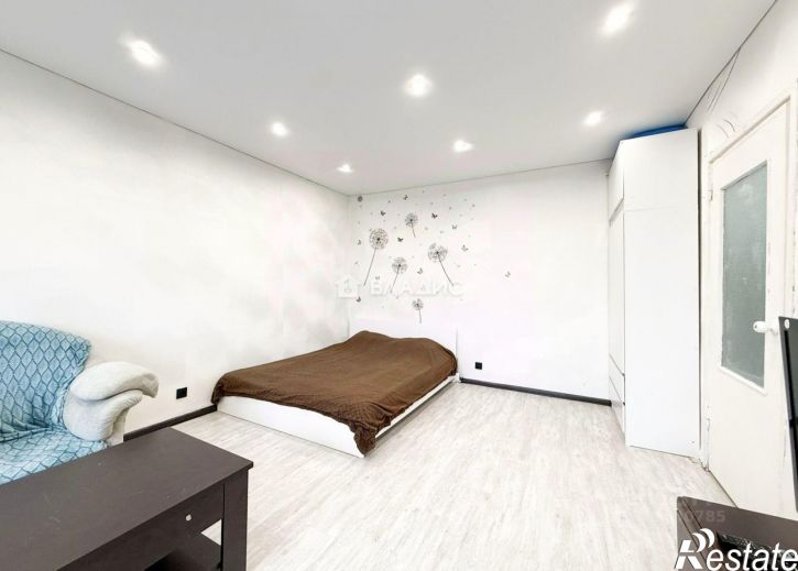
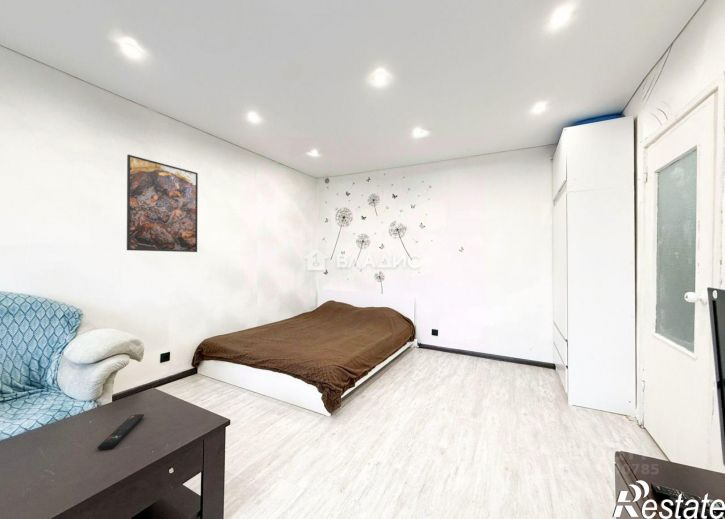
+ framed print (165, 207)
+ remote control (123, 430)
